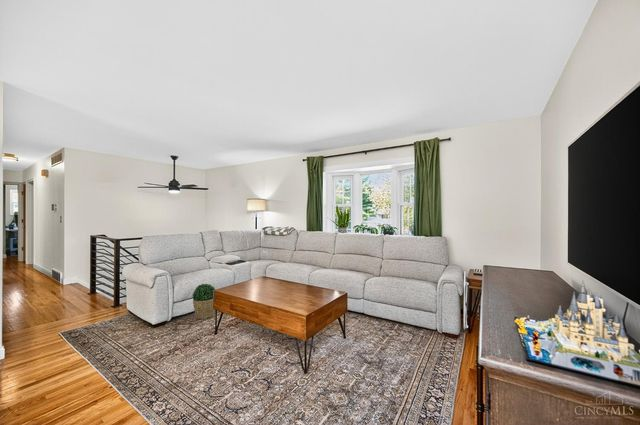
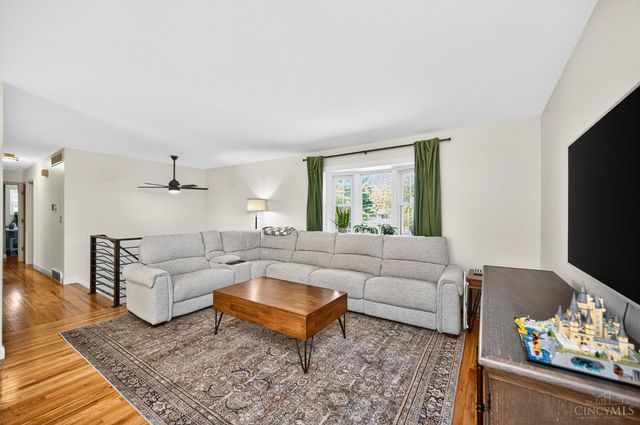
- potted plant (204, 300)
